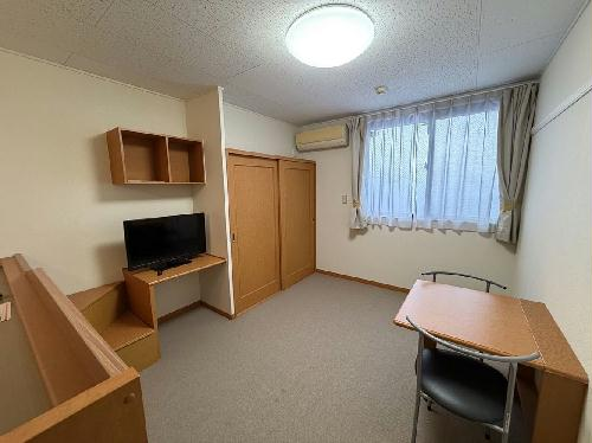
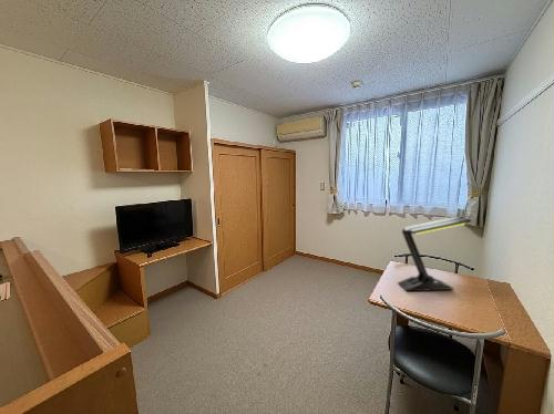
+ desk lamp (420, 256)
